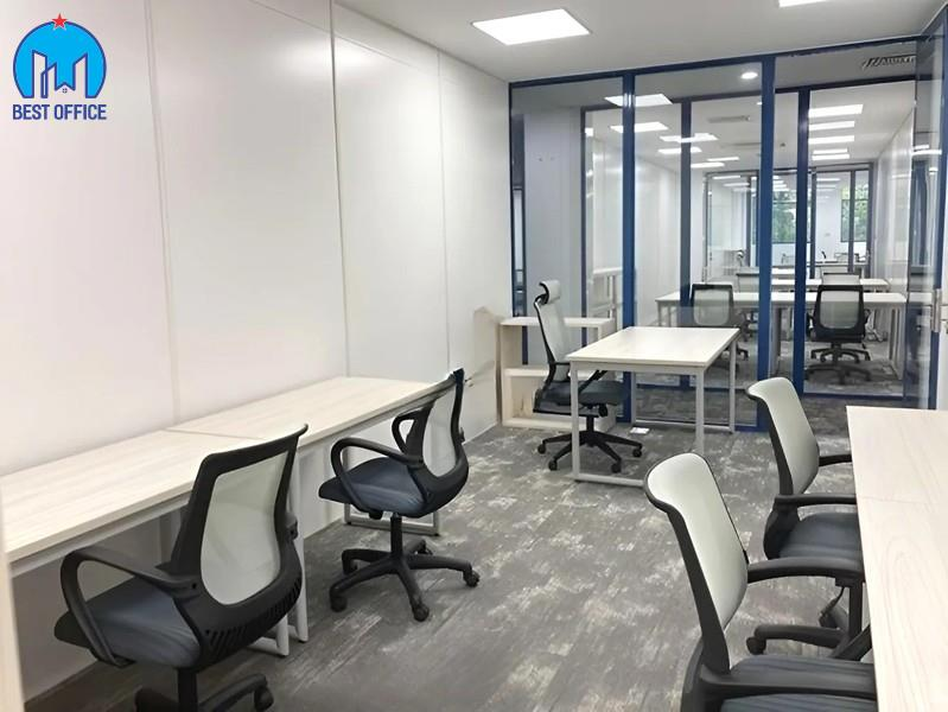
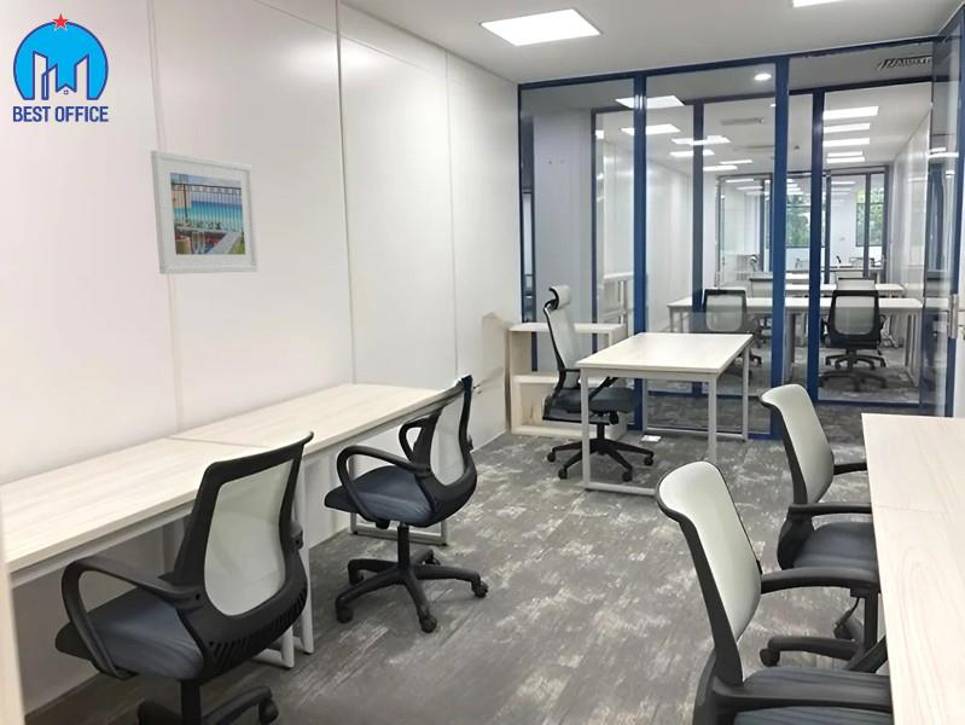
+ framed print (209, 215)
